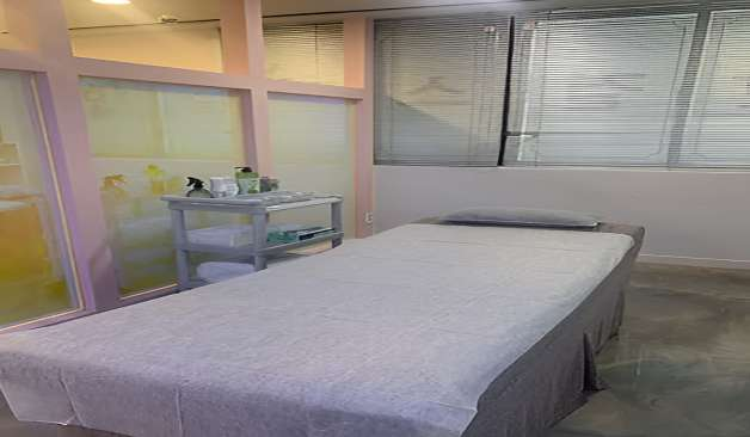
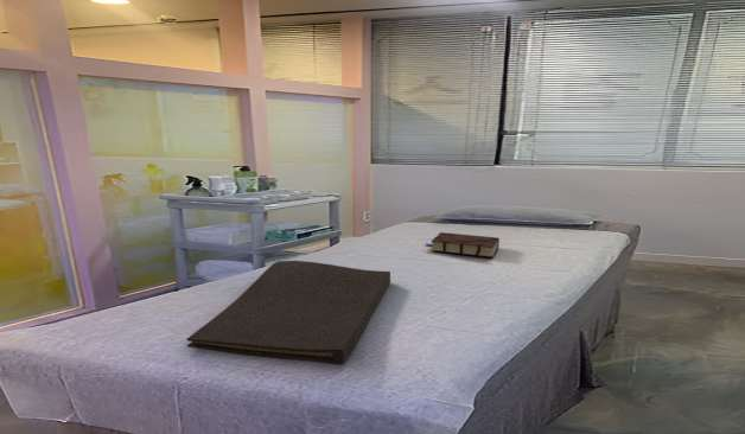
+ hand towel (303, 301)
+ book (459, 243)
